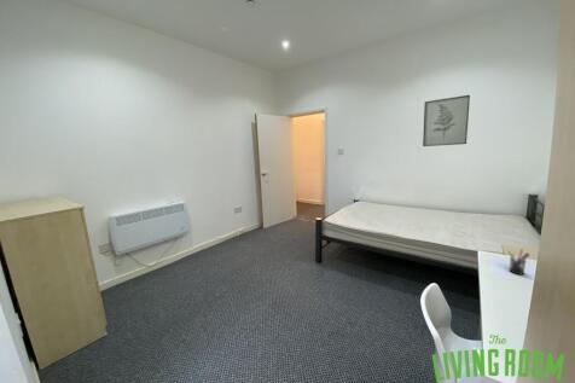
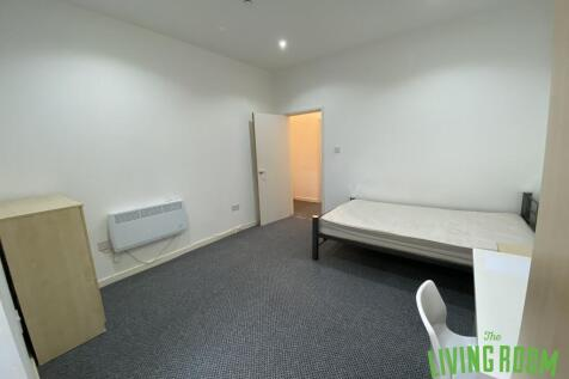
- wall art (445, 122)
- pen holder (516, 260)
